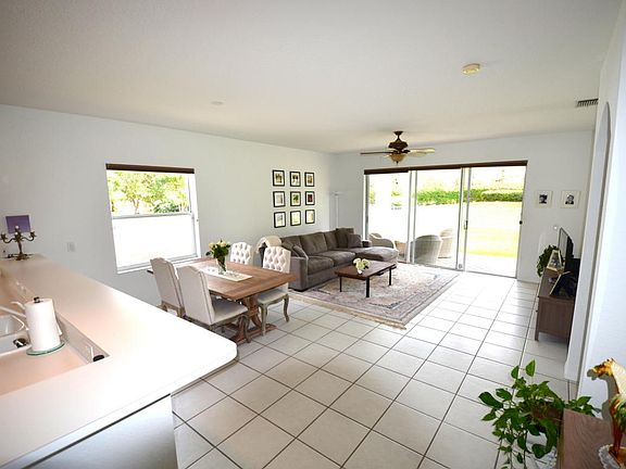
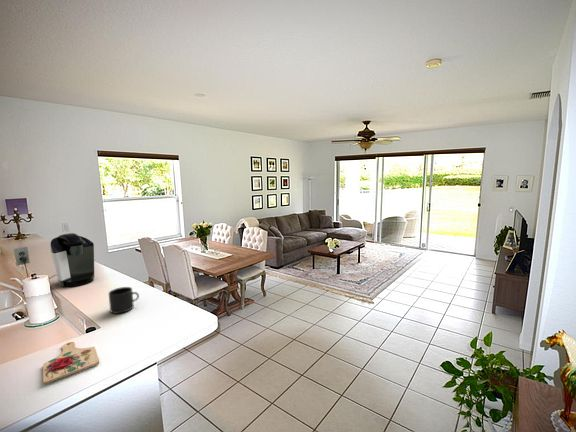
+ cutting board (70, 354)
+ mug (124, 299)
+ coffee maker (61, 260)
